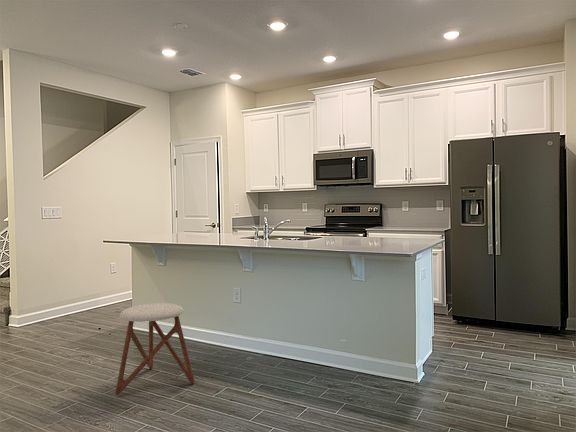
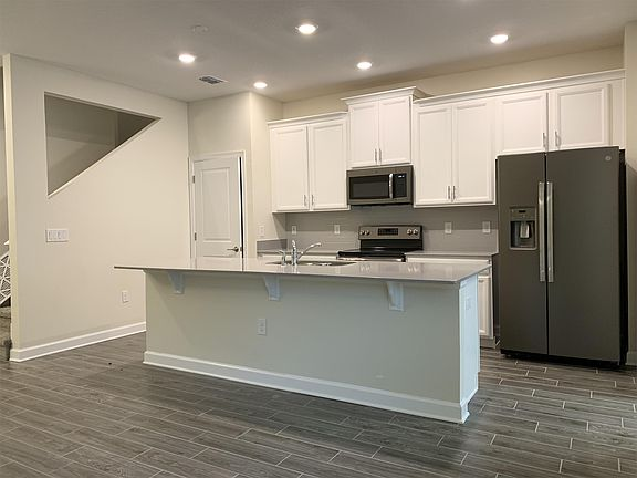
- stool (158, 345)
